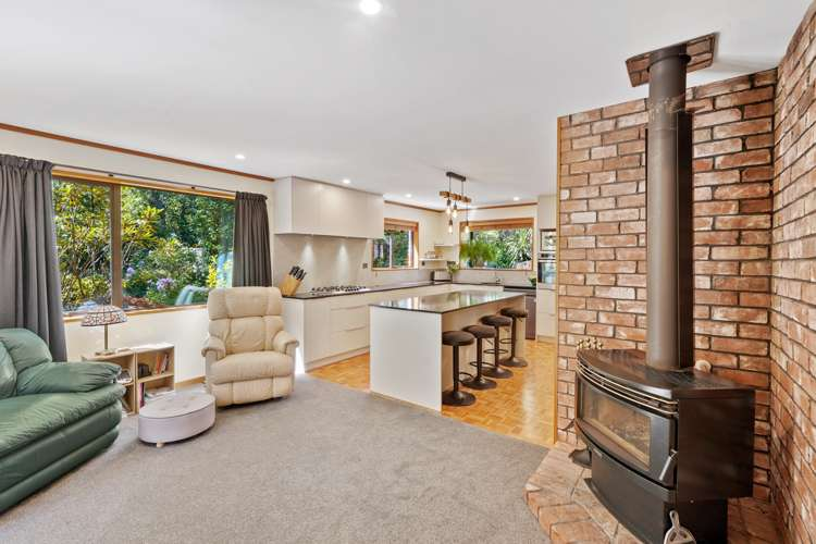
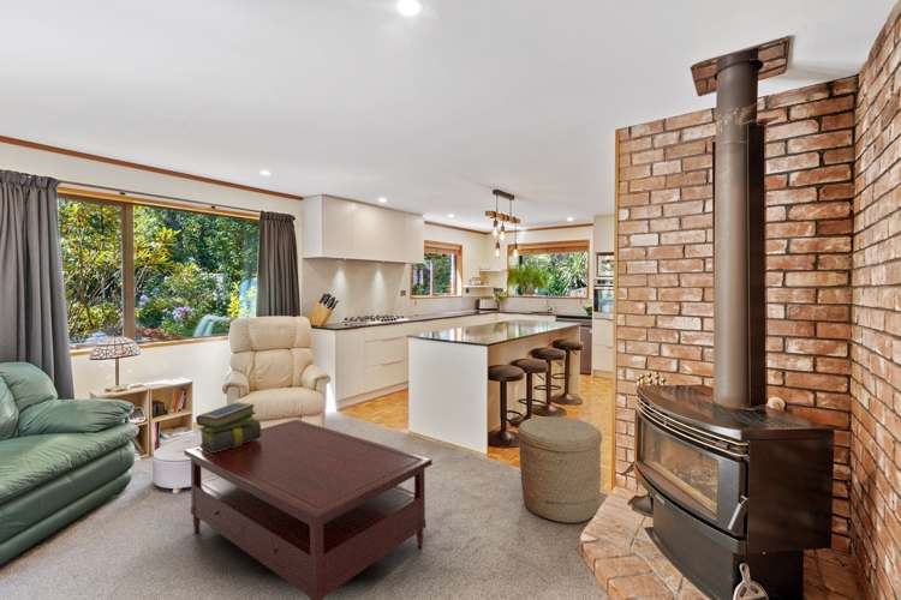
+ stack of books (228, 425)
+ coffee table (304, 497)
+ basket (559, 464)
